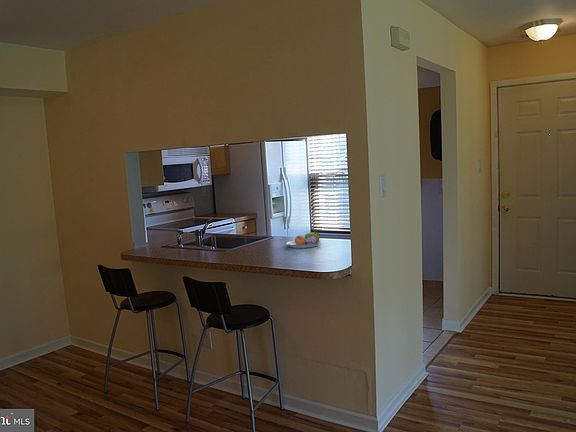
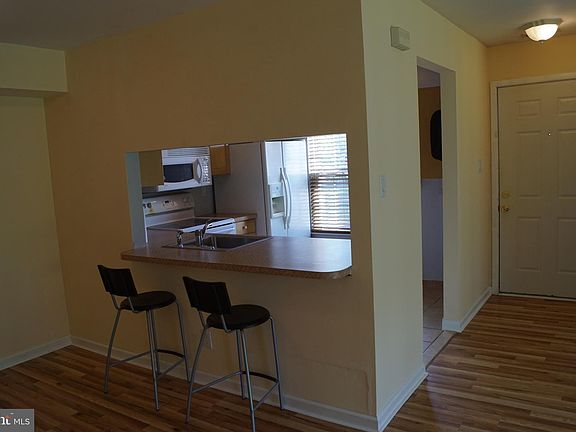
- fruit bowl (305, 238)
